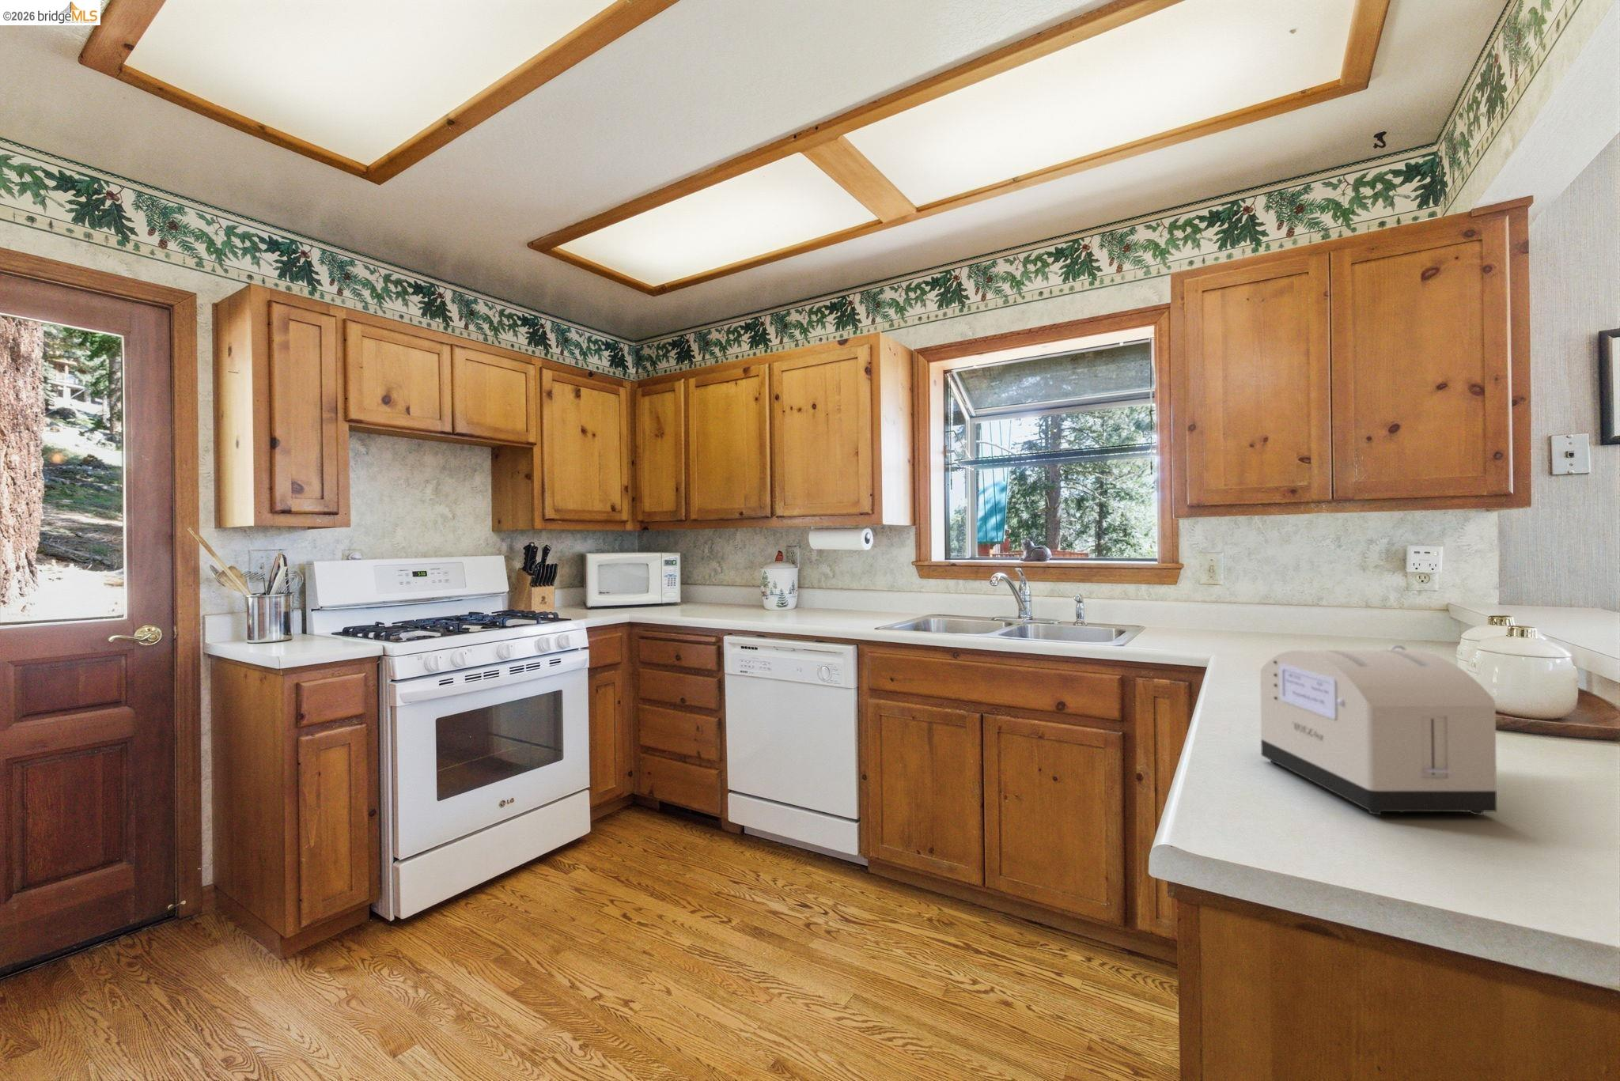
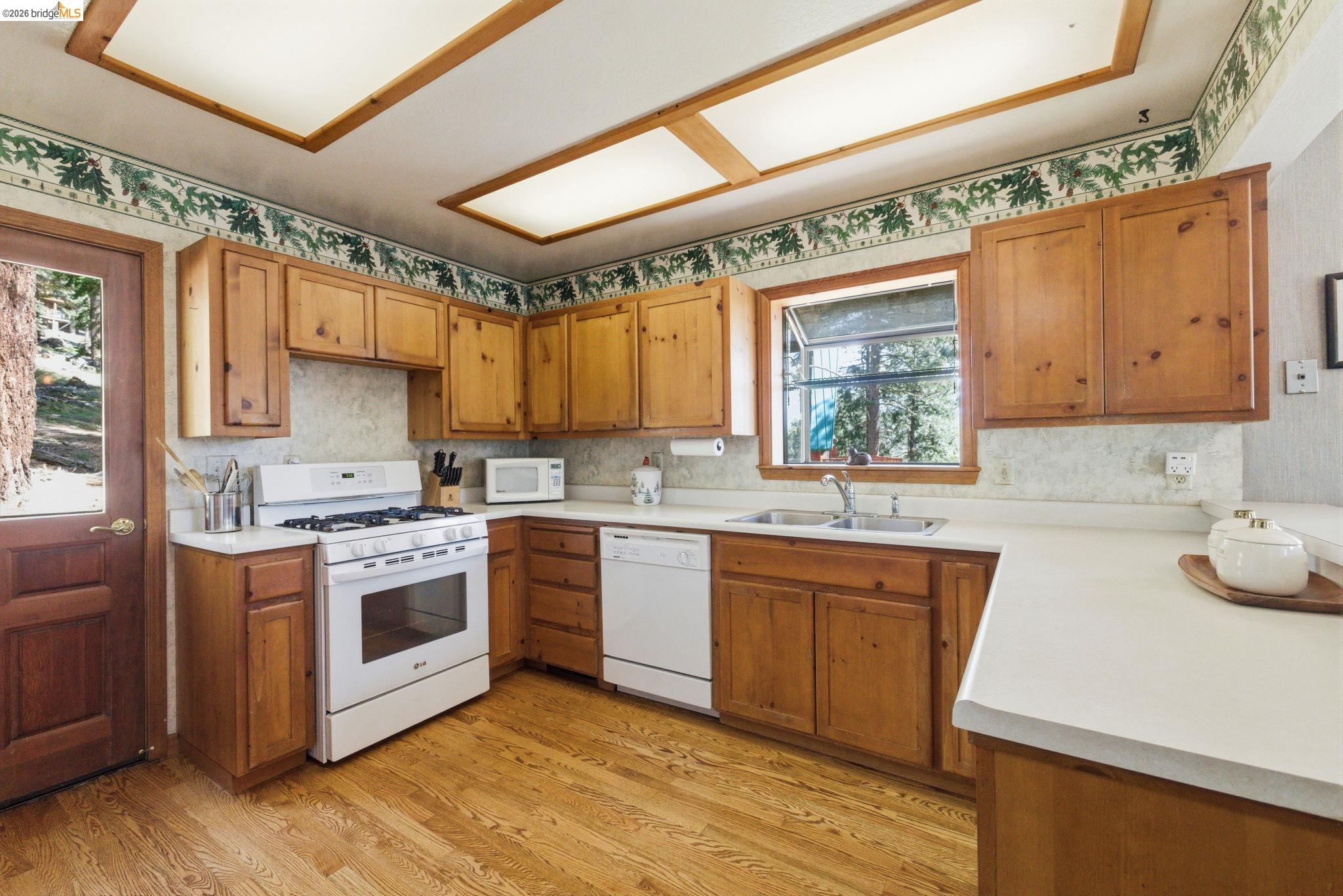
- toaster (1402, 717)
